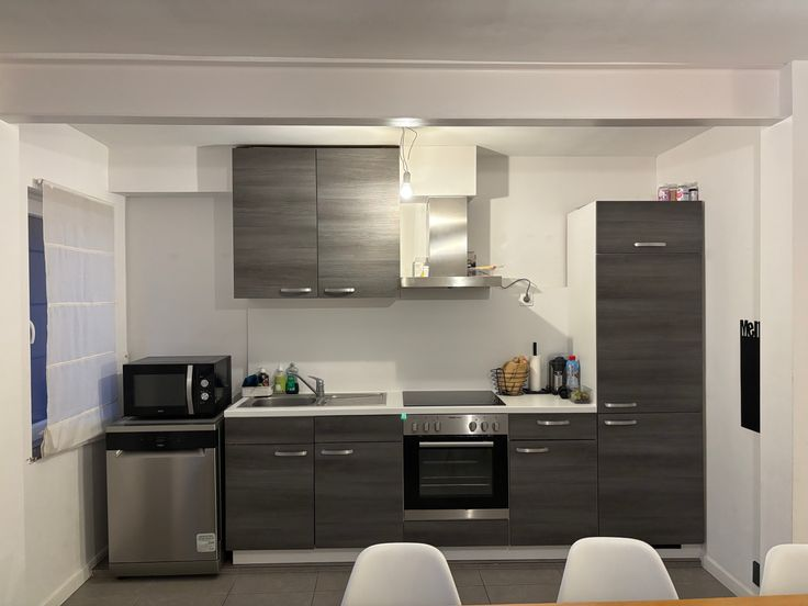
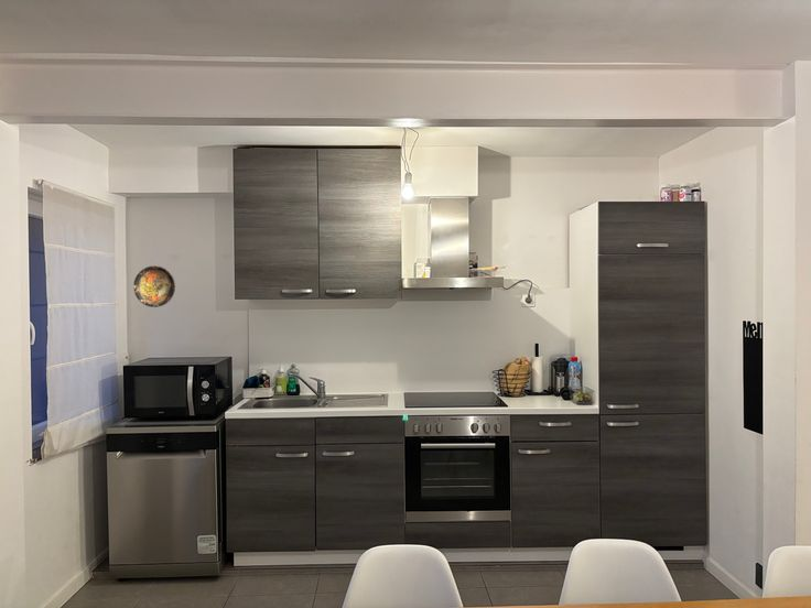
+ decorative plate (154, 286)
